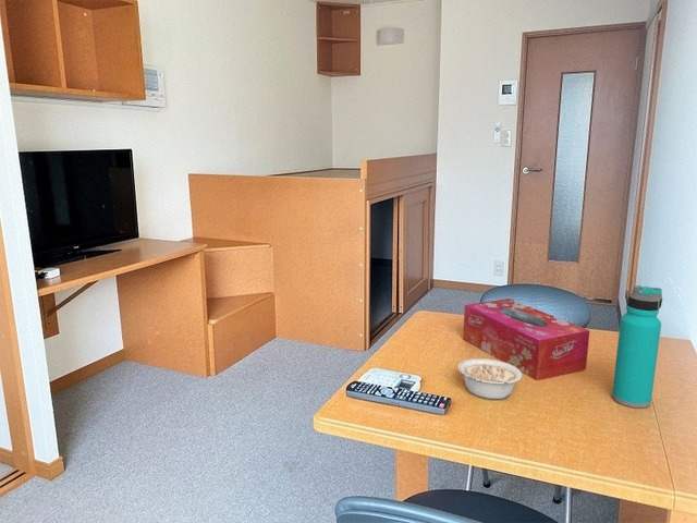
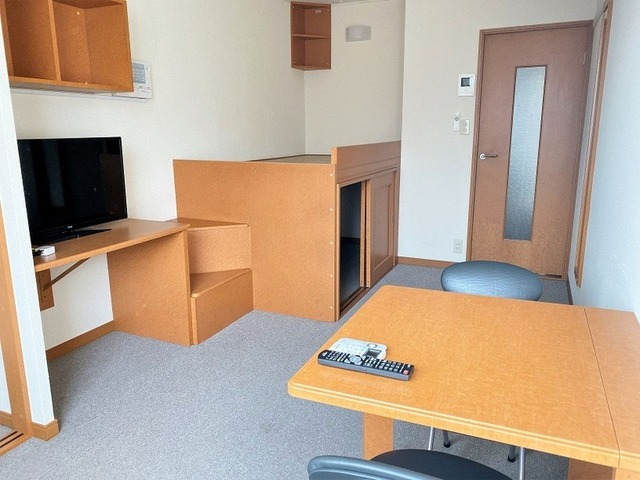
- tissue box (521, 335)
- legume (491, 378)
- water bottle (637, 344)
